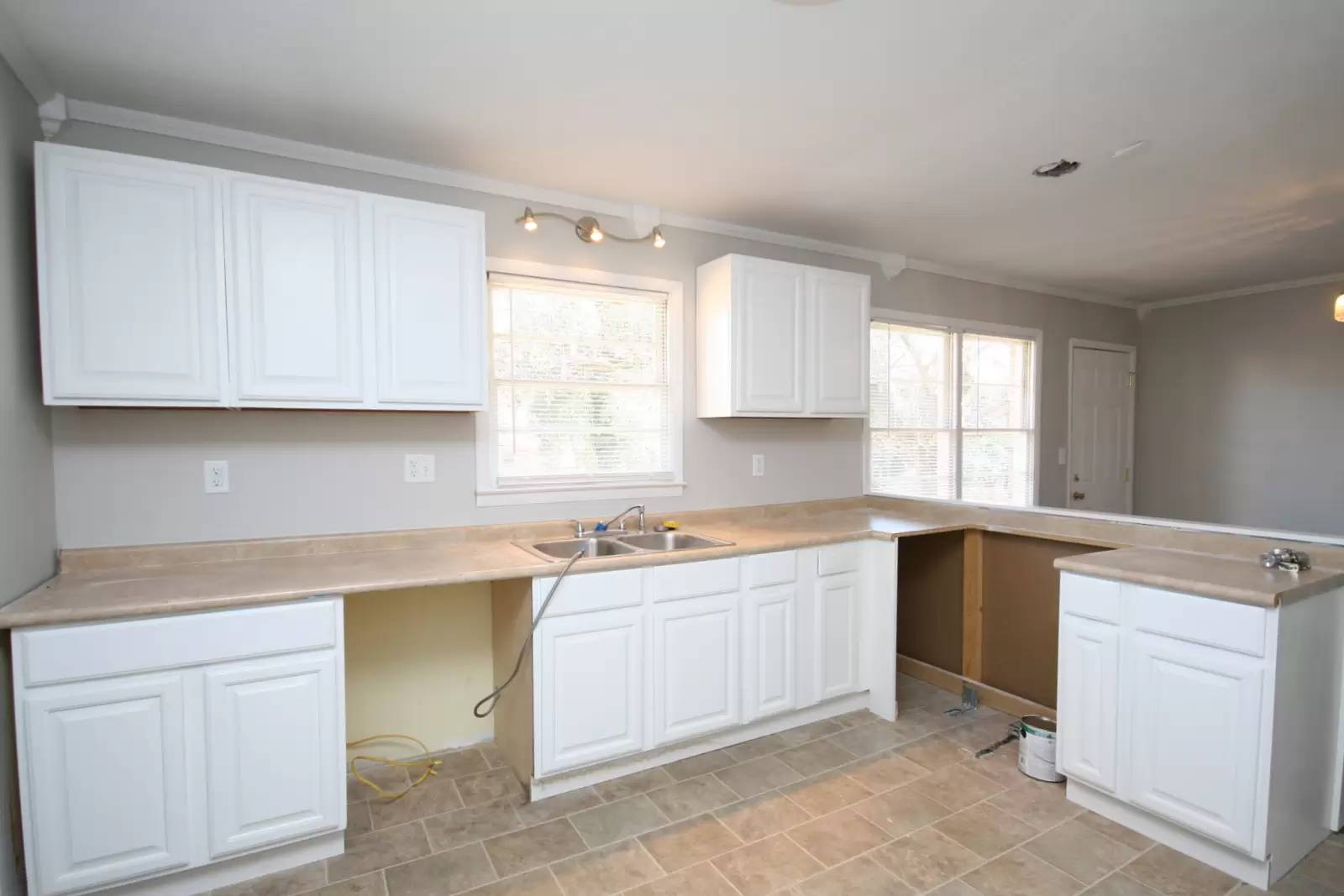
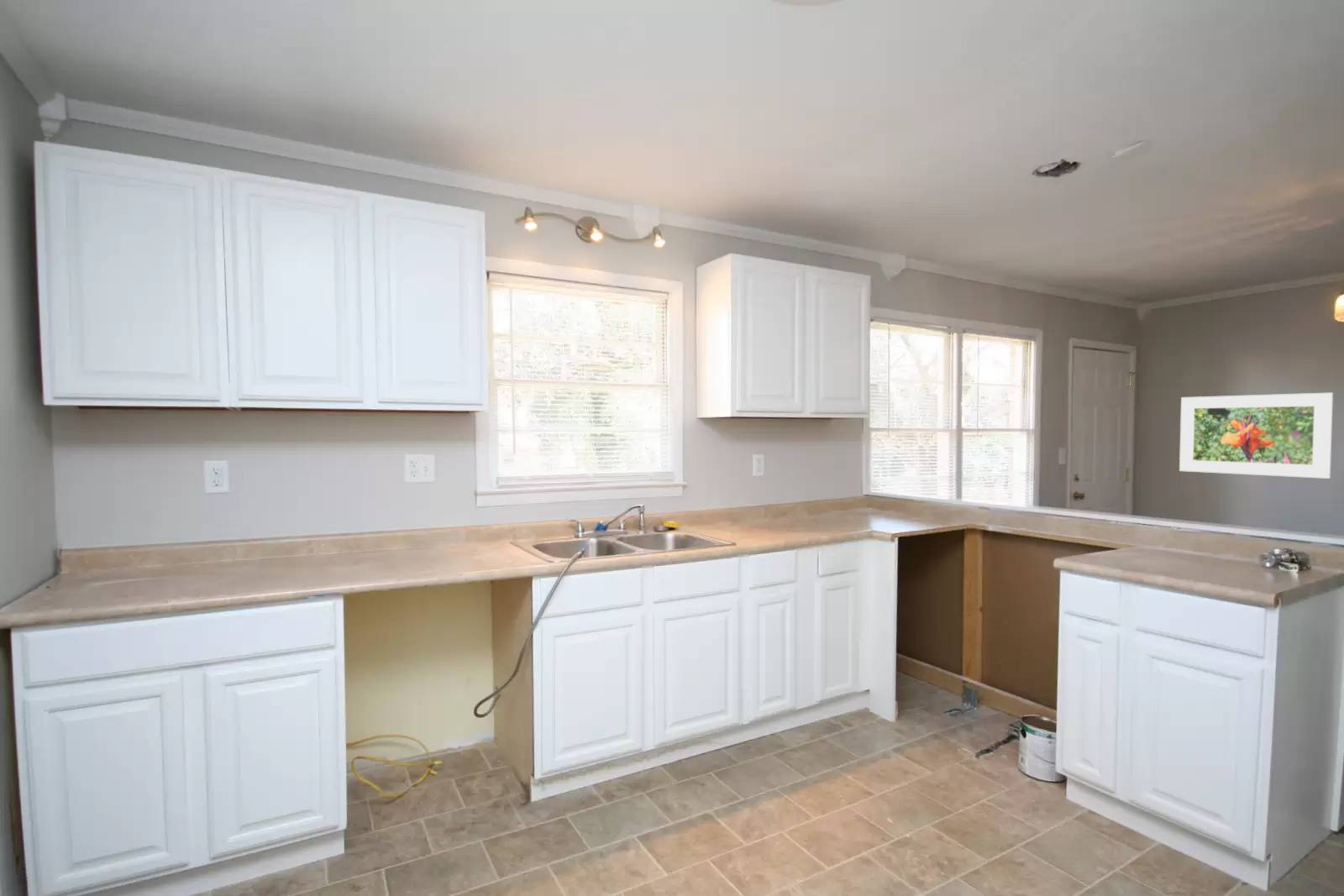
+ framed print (1250, 434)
